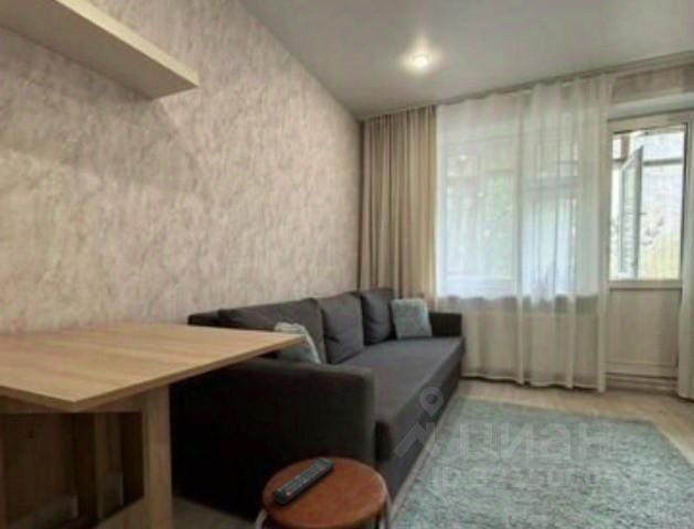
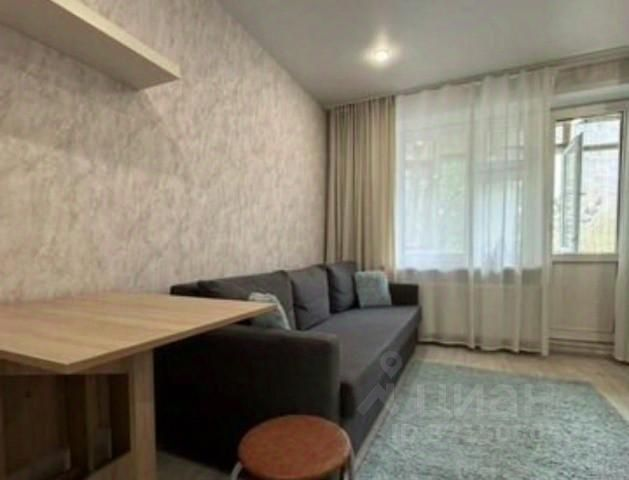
- remote control (306, 478)
